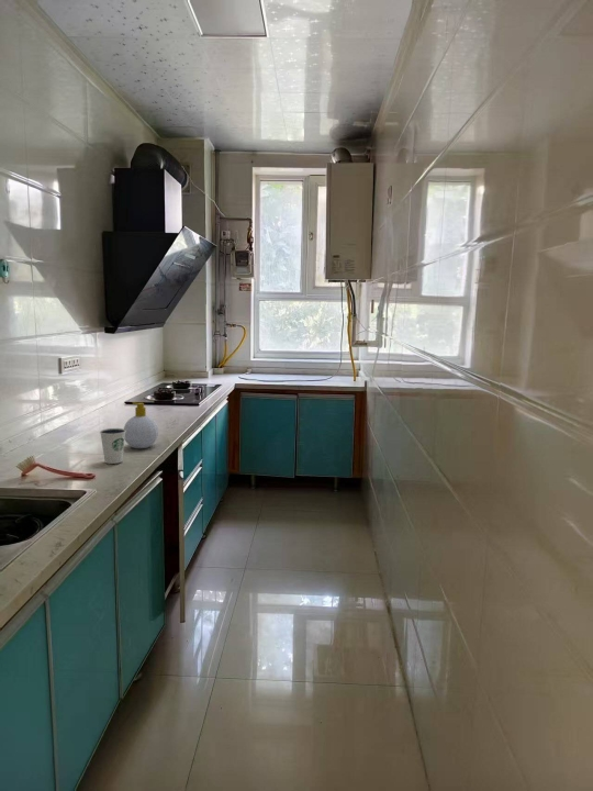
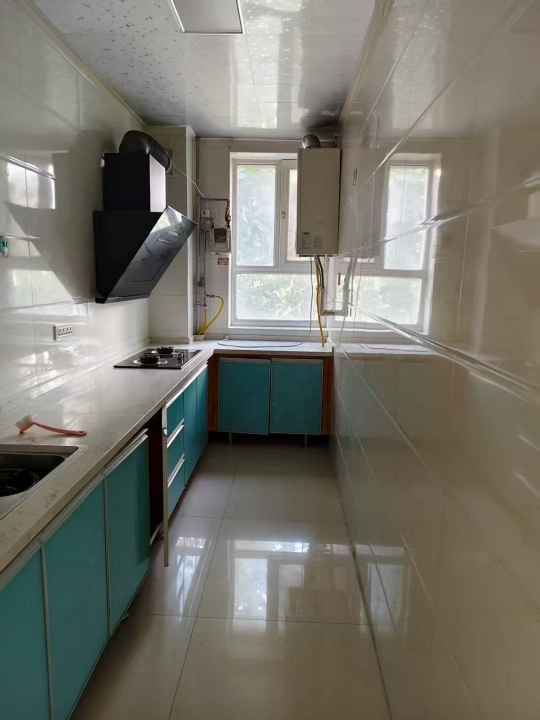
- soap bottle (141, 424)
- dixie cup (113, 446)
